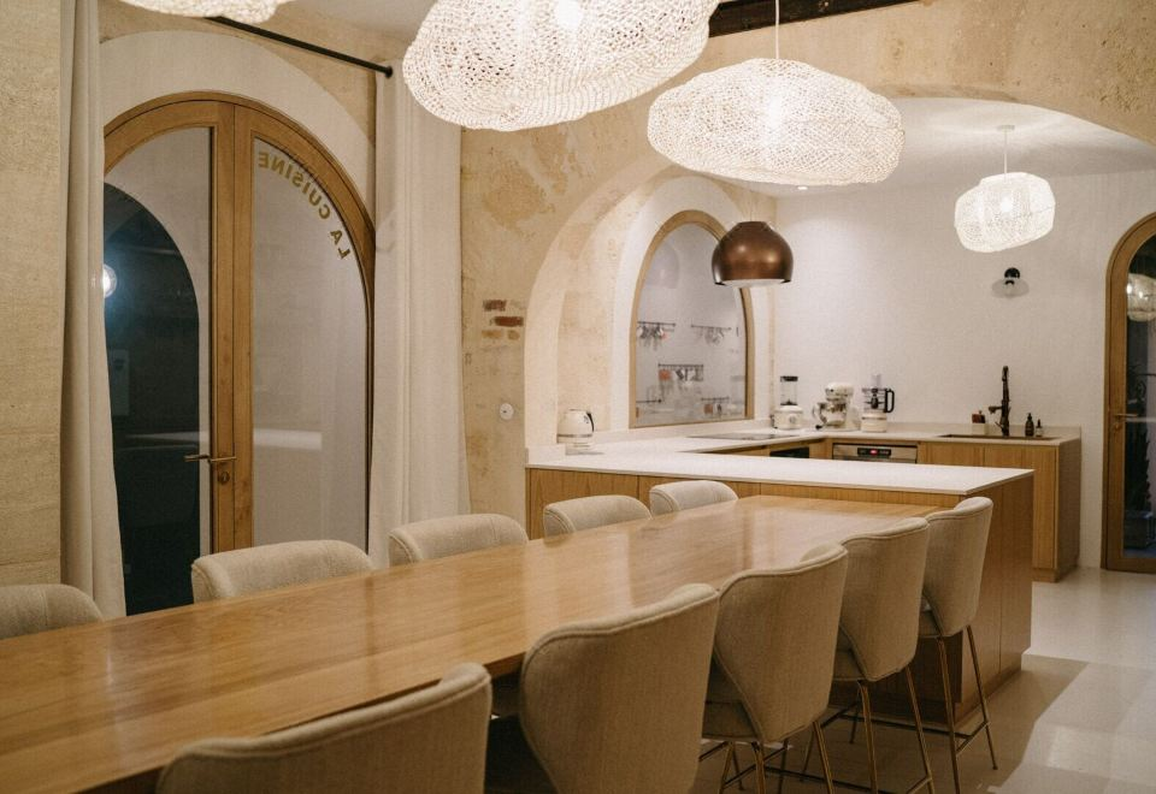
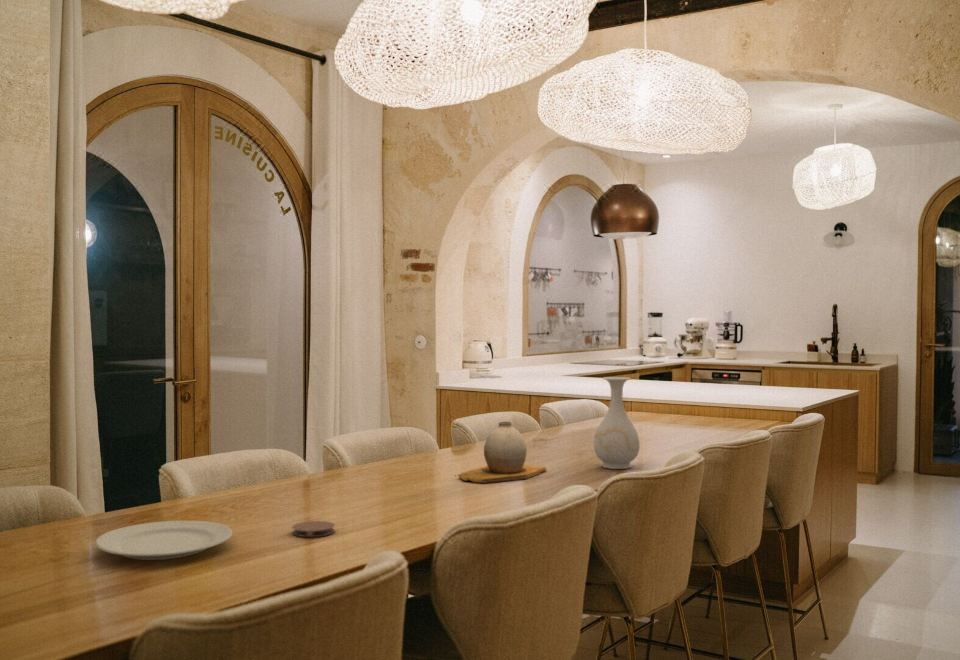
+ chinaware (165, 541)
+ vase (616, 422)
+ coaster (313, 528)
+ vase (500, 448)
